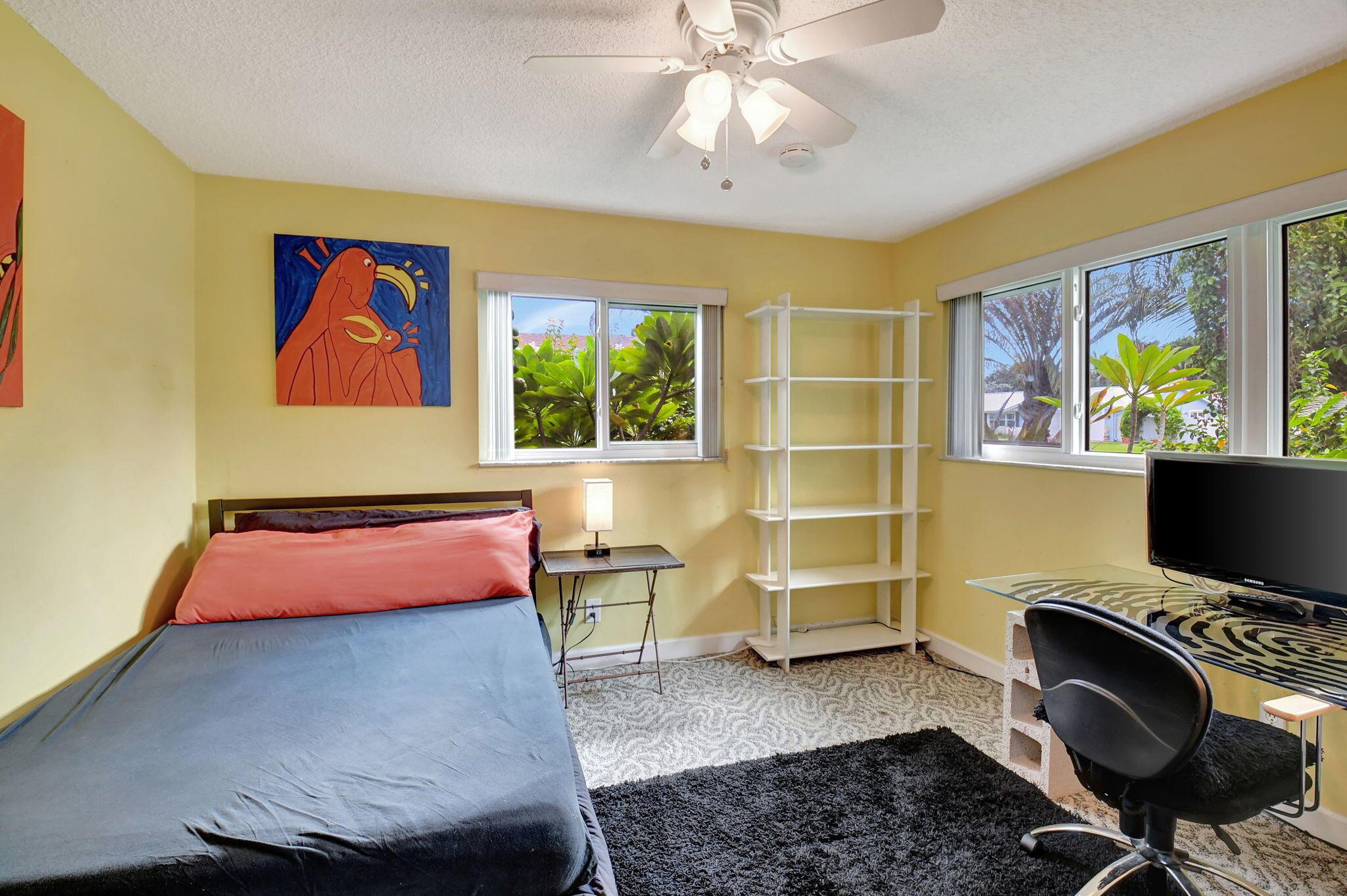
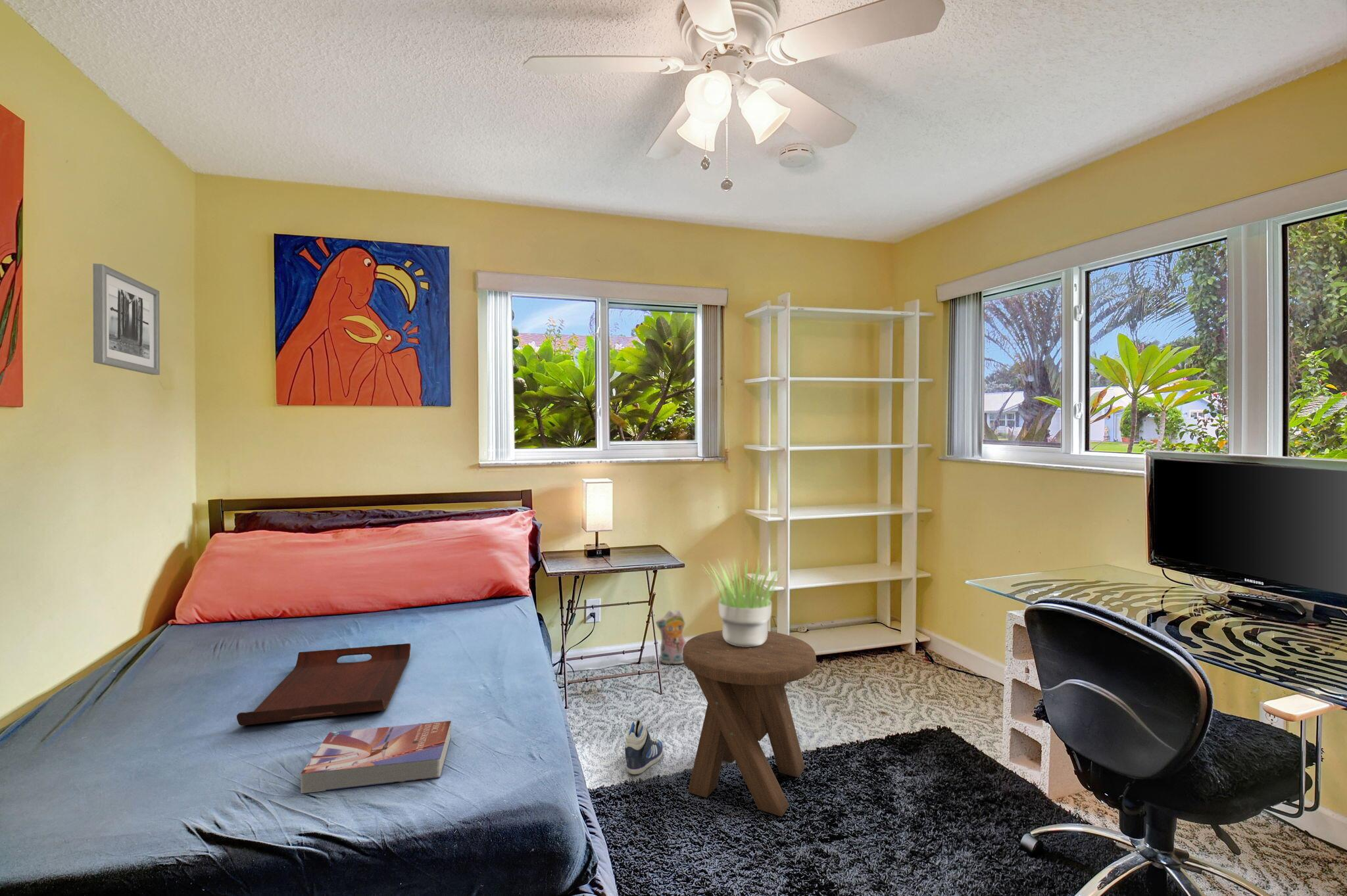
+ wall art (129, 323)
+ serving tray (336, 681)
+ music stool (748, 713)
+ textbook (382, 753)
+ plush toy (673, 636)
+ potted plant (744, 603)
+ sneaker (645, 739)
